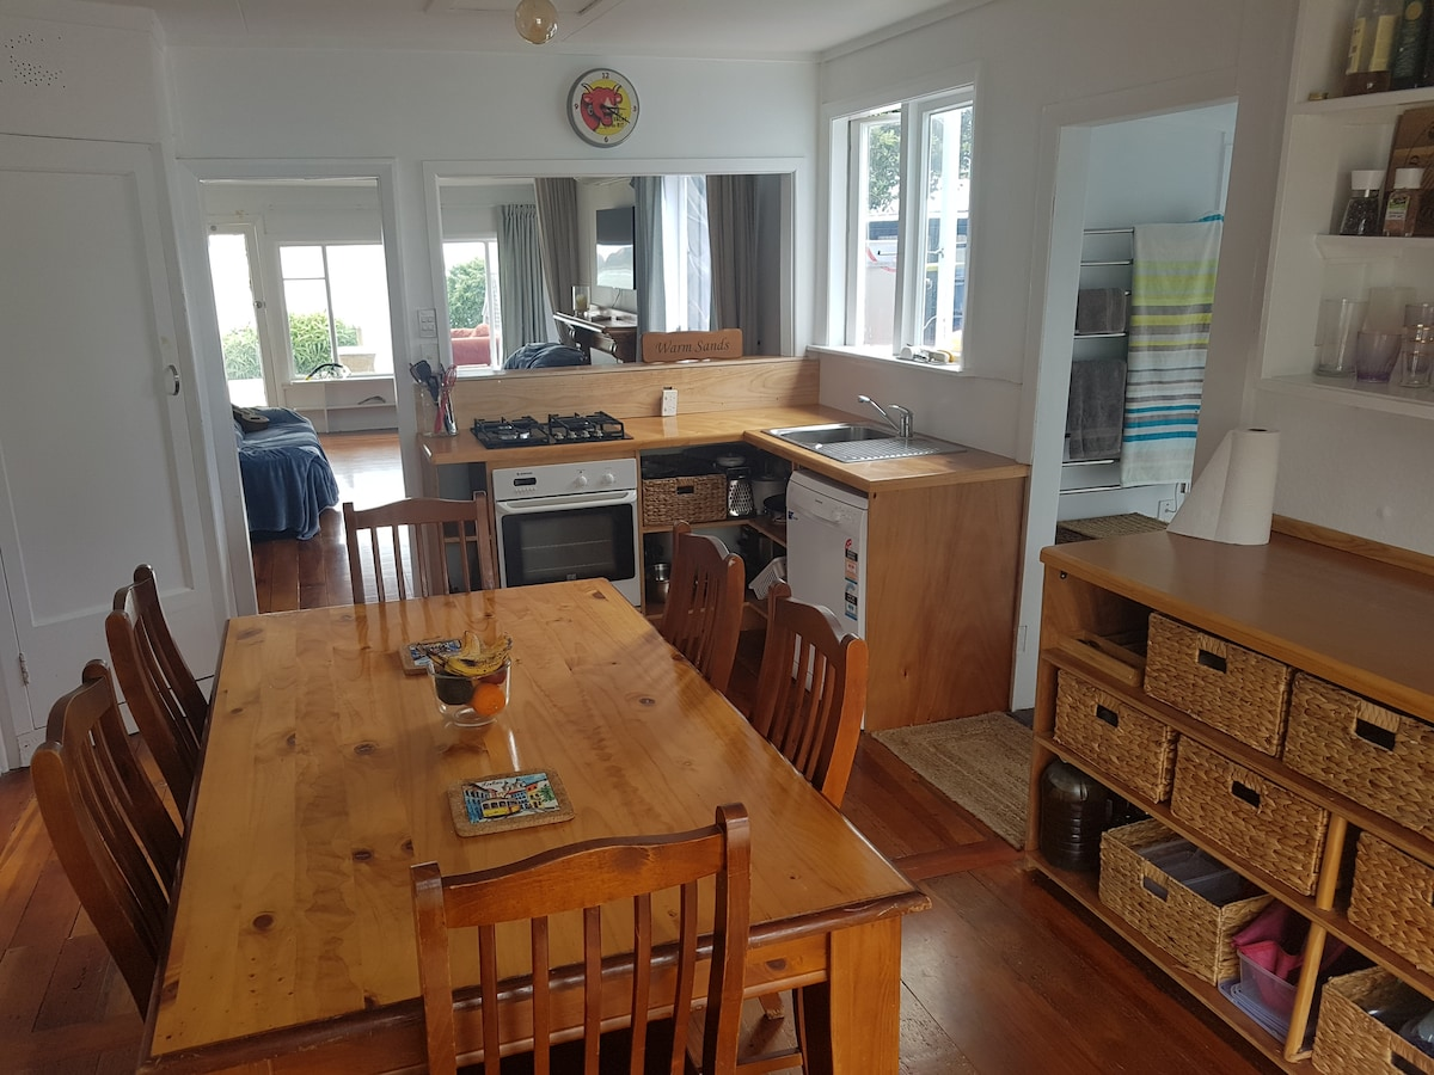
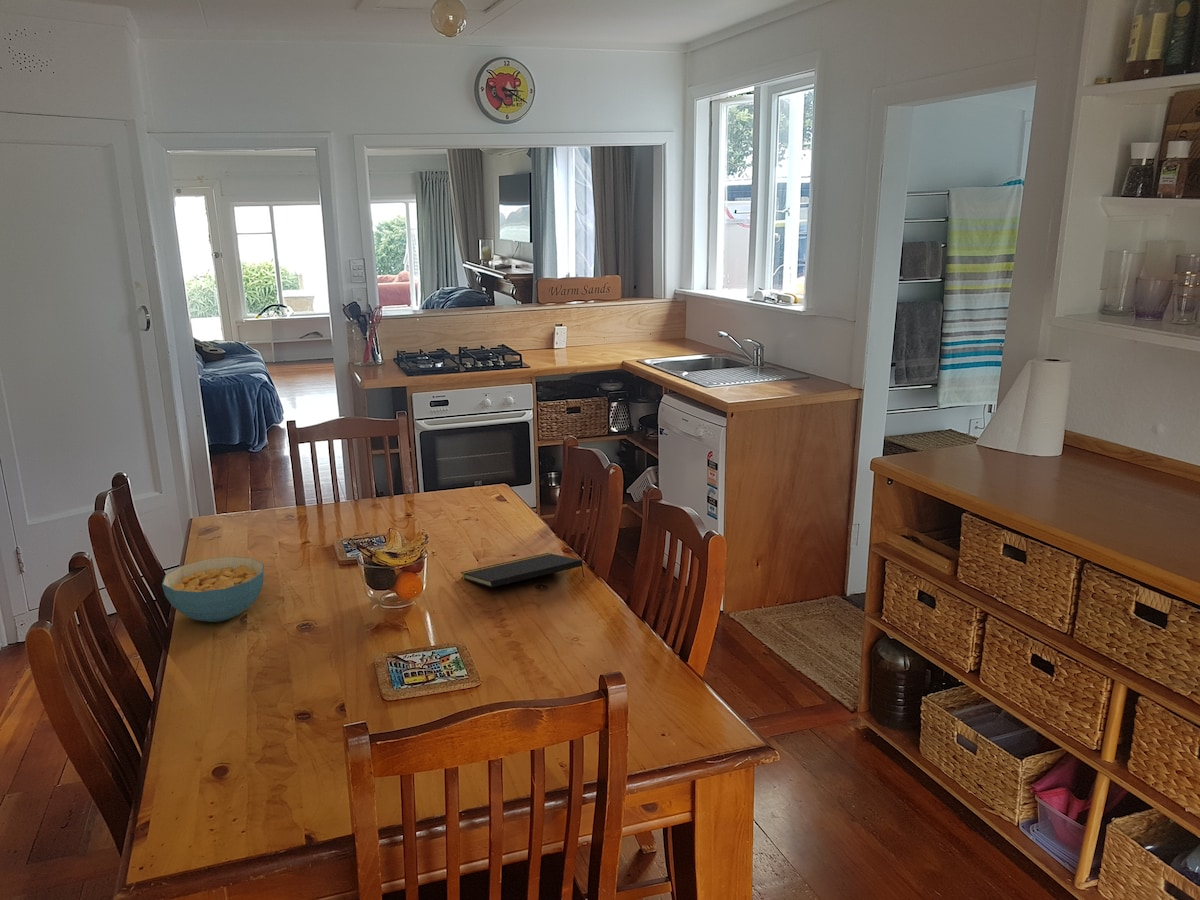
+ notepad (521, 569)
+ cereal bowl (216, 595)
